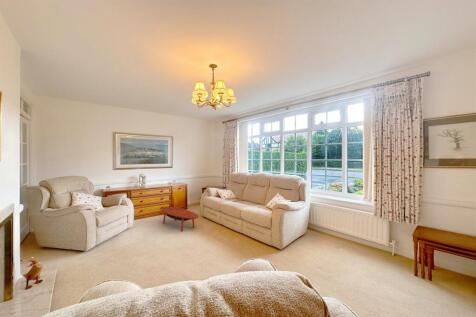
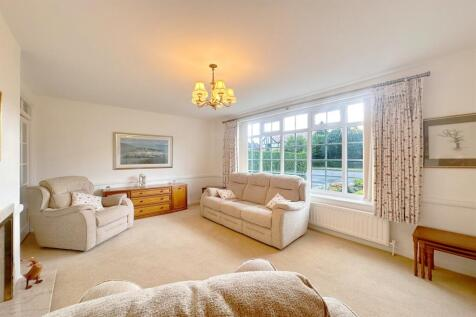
- coffee table (178, 218)
